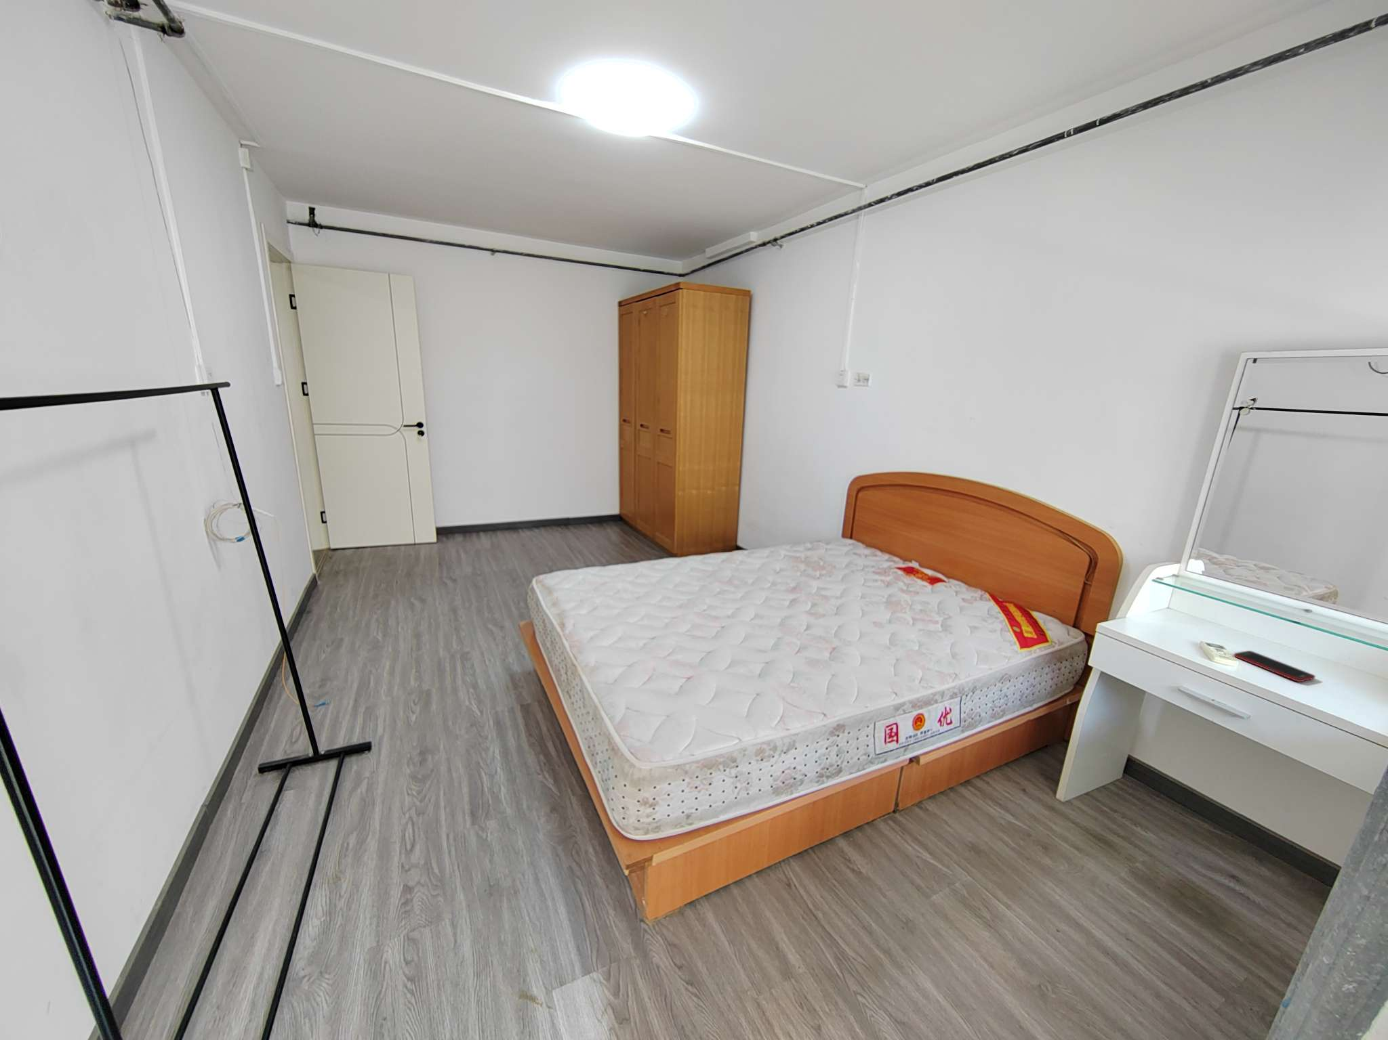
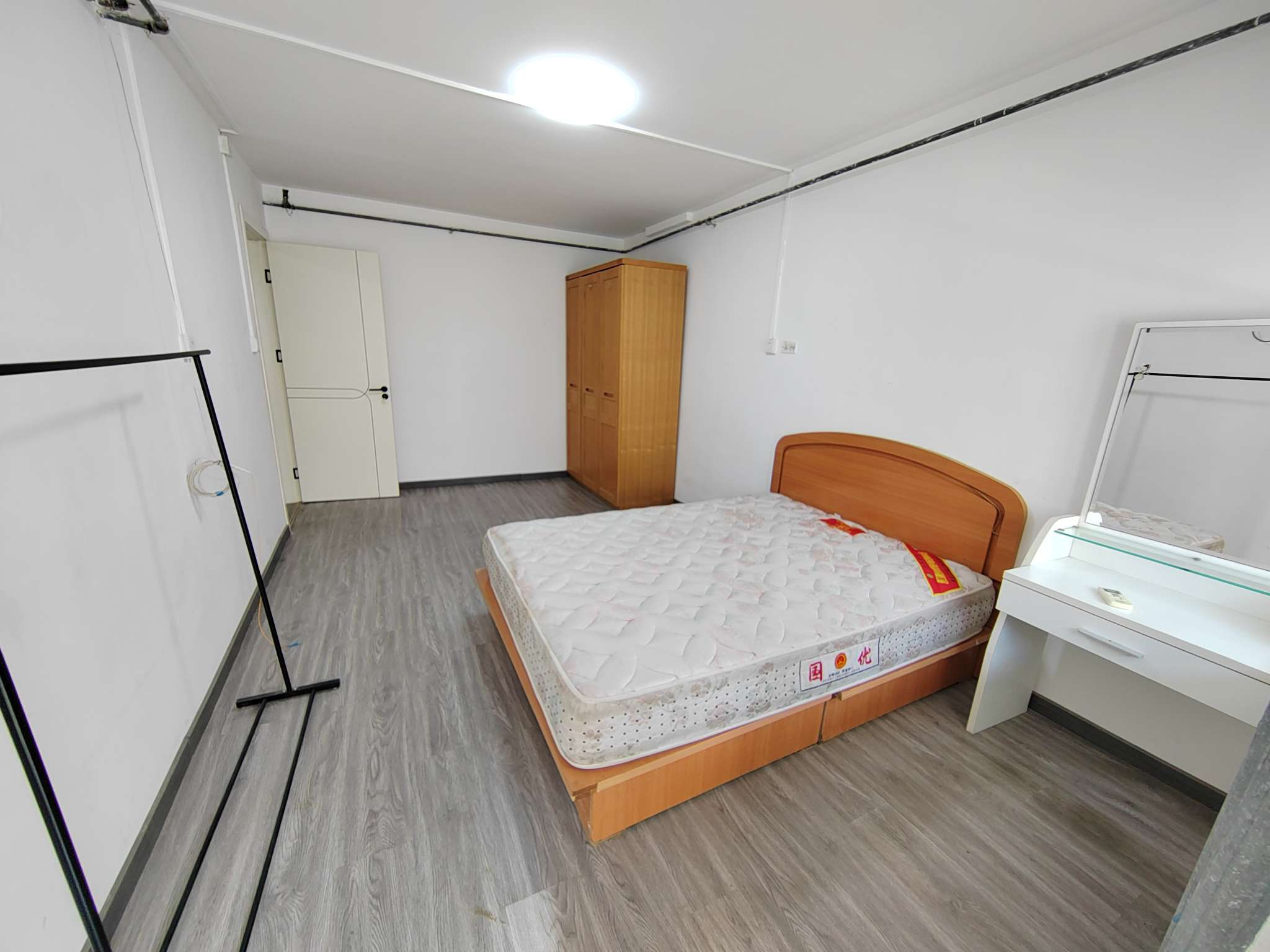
- cell phone (1273, 665)
